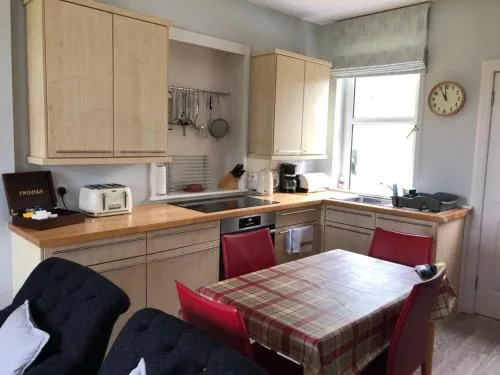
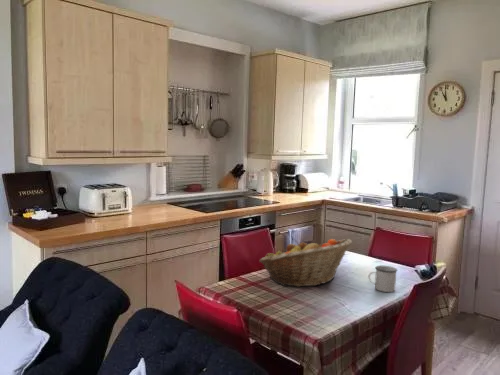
+ mug (382, 278)
+ fruit basket (306, 257)
